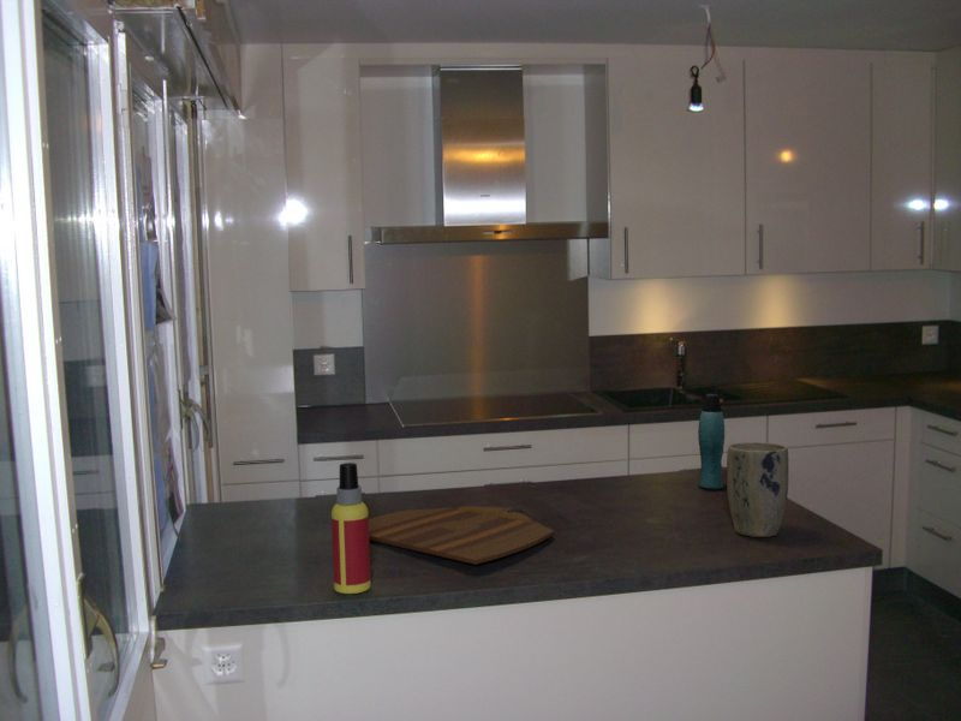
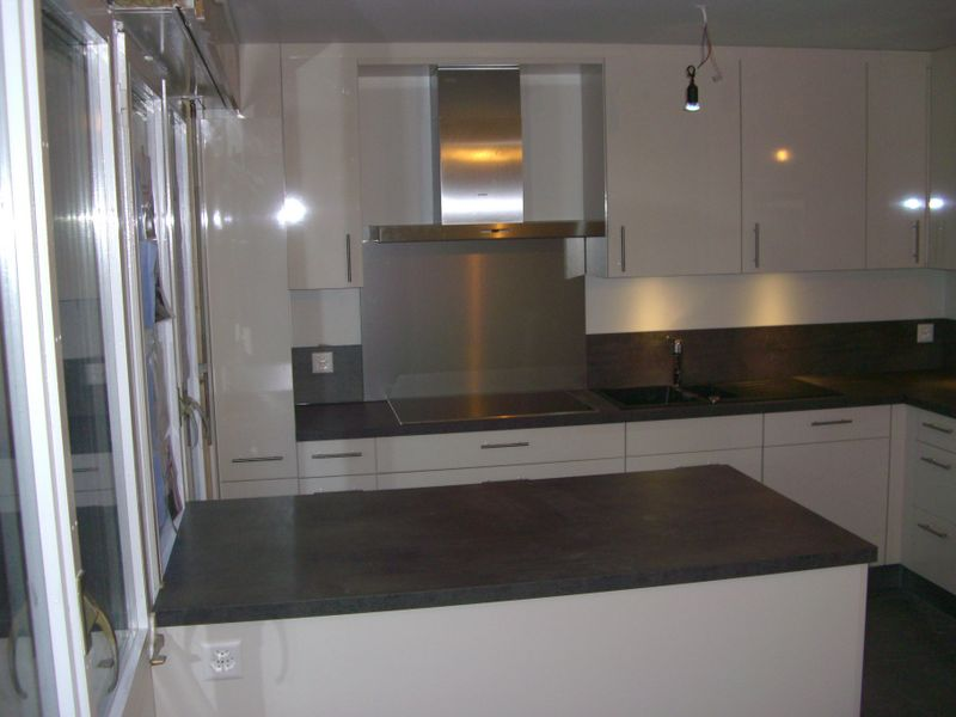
- plant pot (757, 489)
- bottle (711, 441)
- cutting board (461, 524)
- spray bottle (350, 526)
